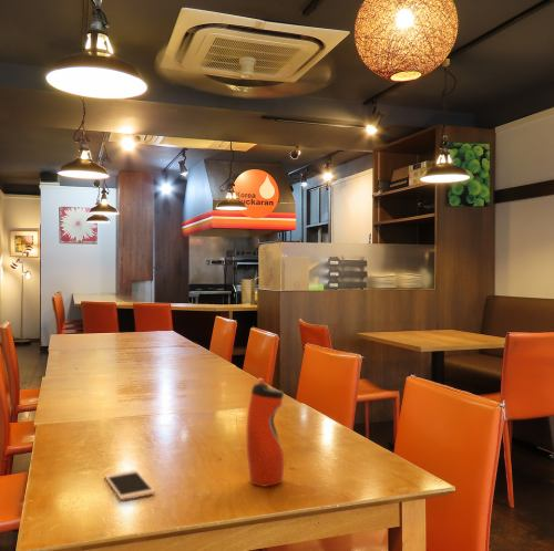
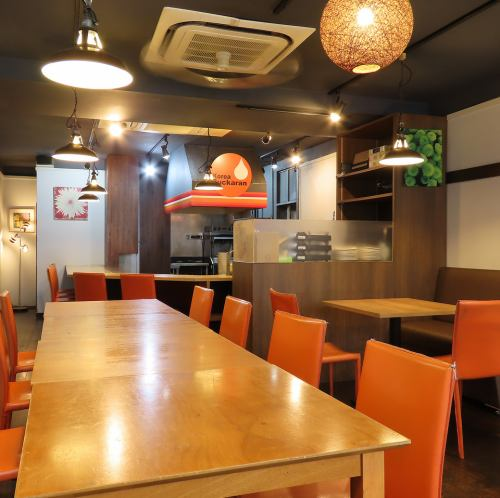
- water bottle (265, 429)
- cell phone (129, 484)
